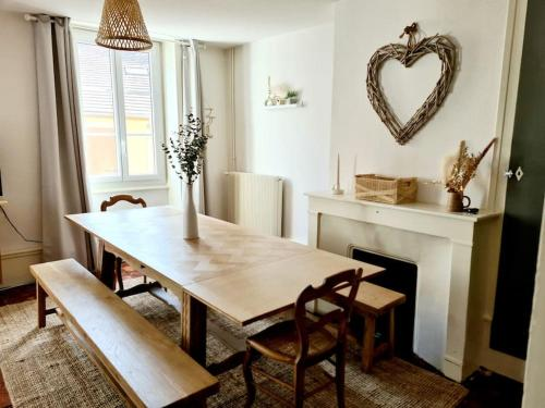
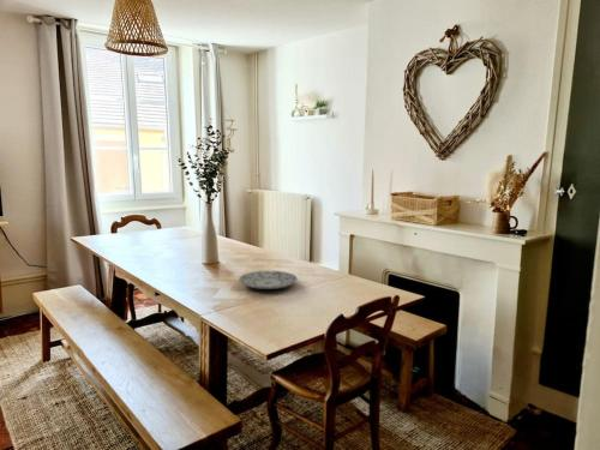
+ plate (268, 281)
